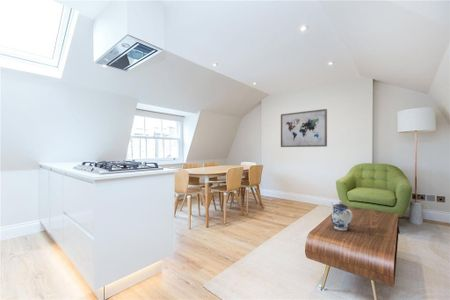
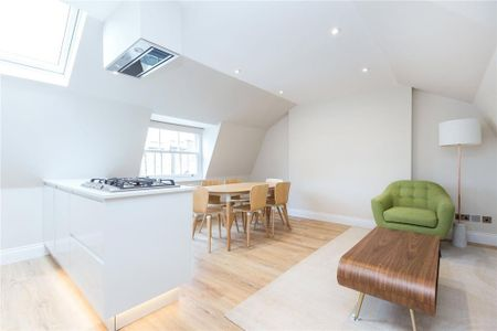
- teapot (340, 214)
- wall art (302, 129)
